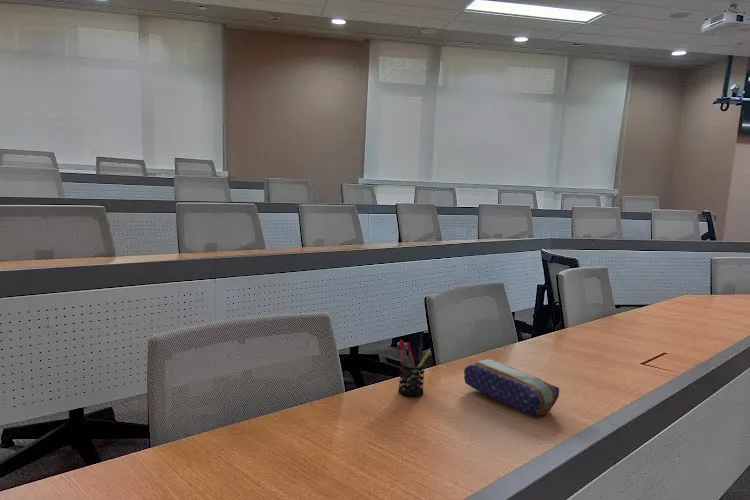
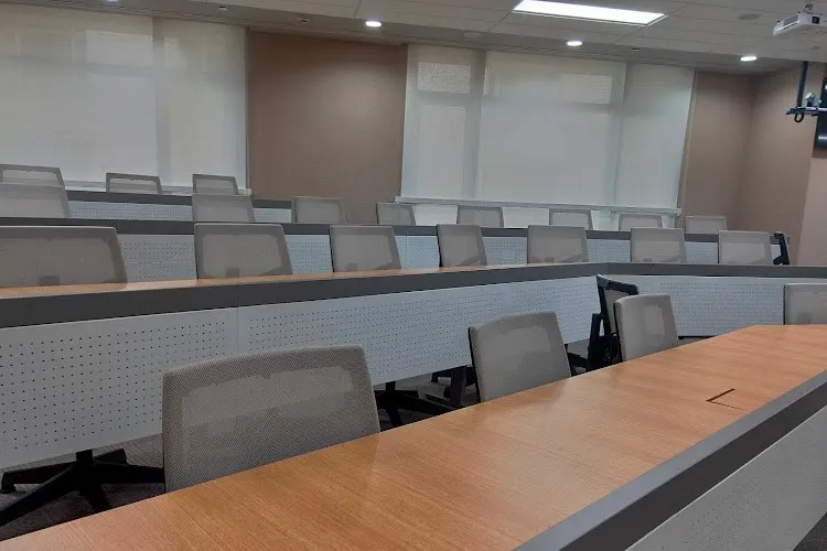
- pen holder (410, 367)
- pencil case (508, 384)
